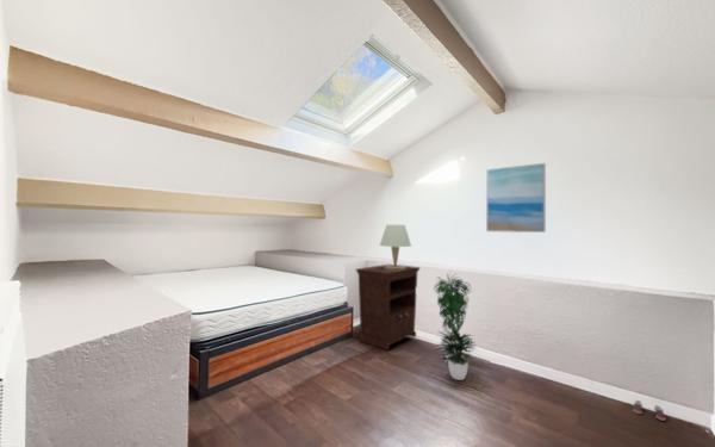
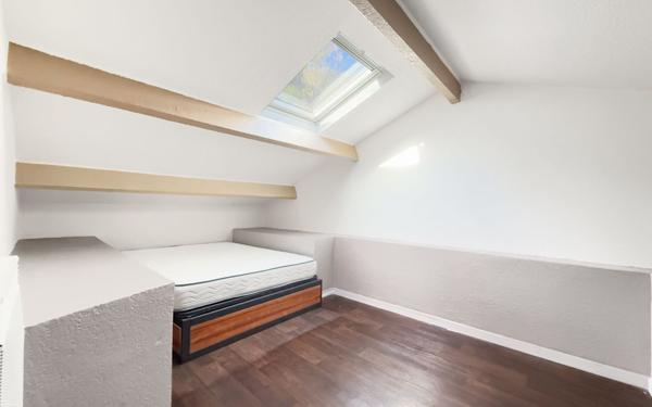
- wall art (514, 199)
- nightstand (388, 303)
- table lamp (394, 246)
- sneaker (654, 409)
- potted plant (453, 319)
